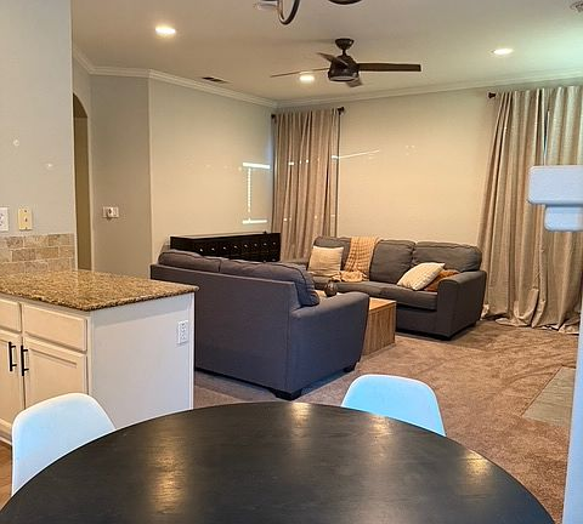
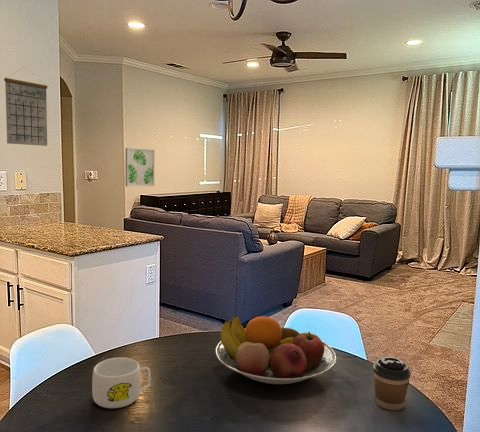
+ coffee cup (391, 380)
+ wall art (140, 167)
+ calendar (27, 105)
+ mug (117, 382)
+ fruit bowl (275, 346)
